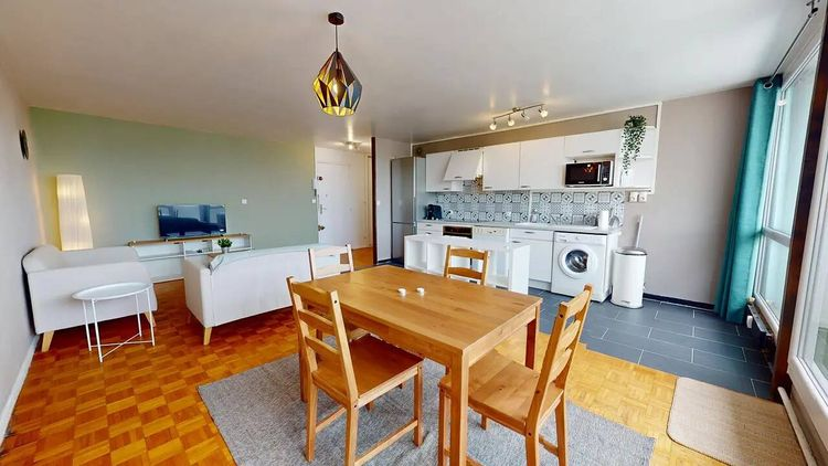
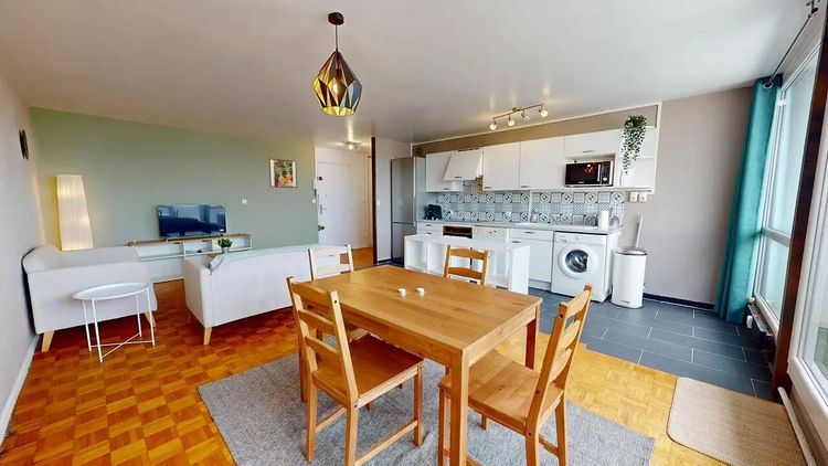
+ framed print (283, 173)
